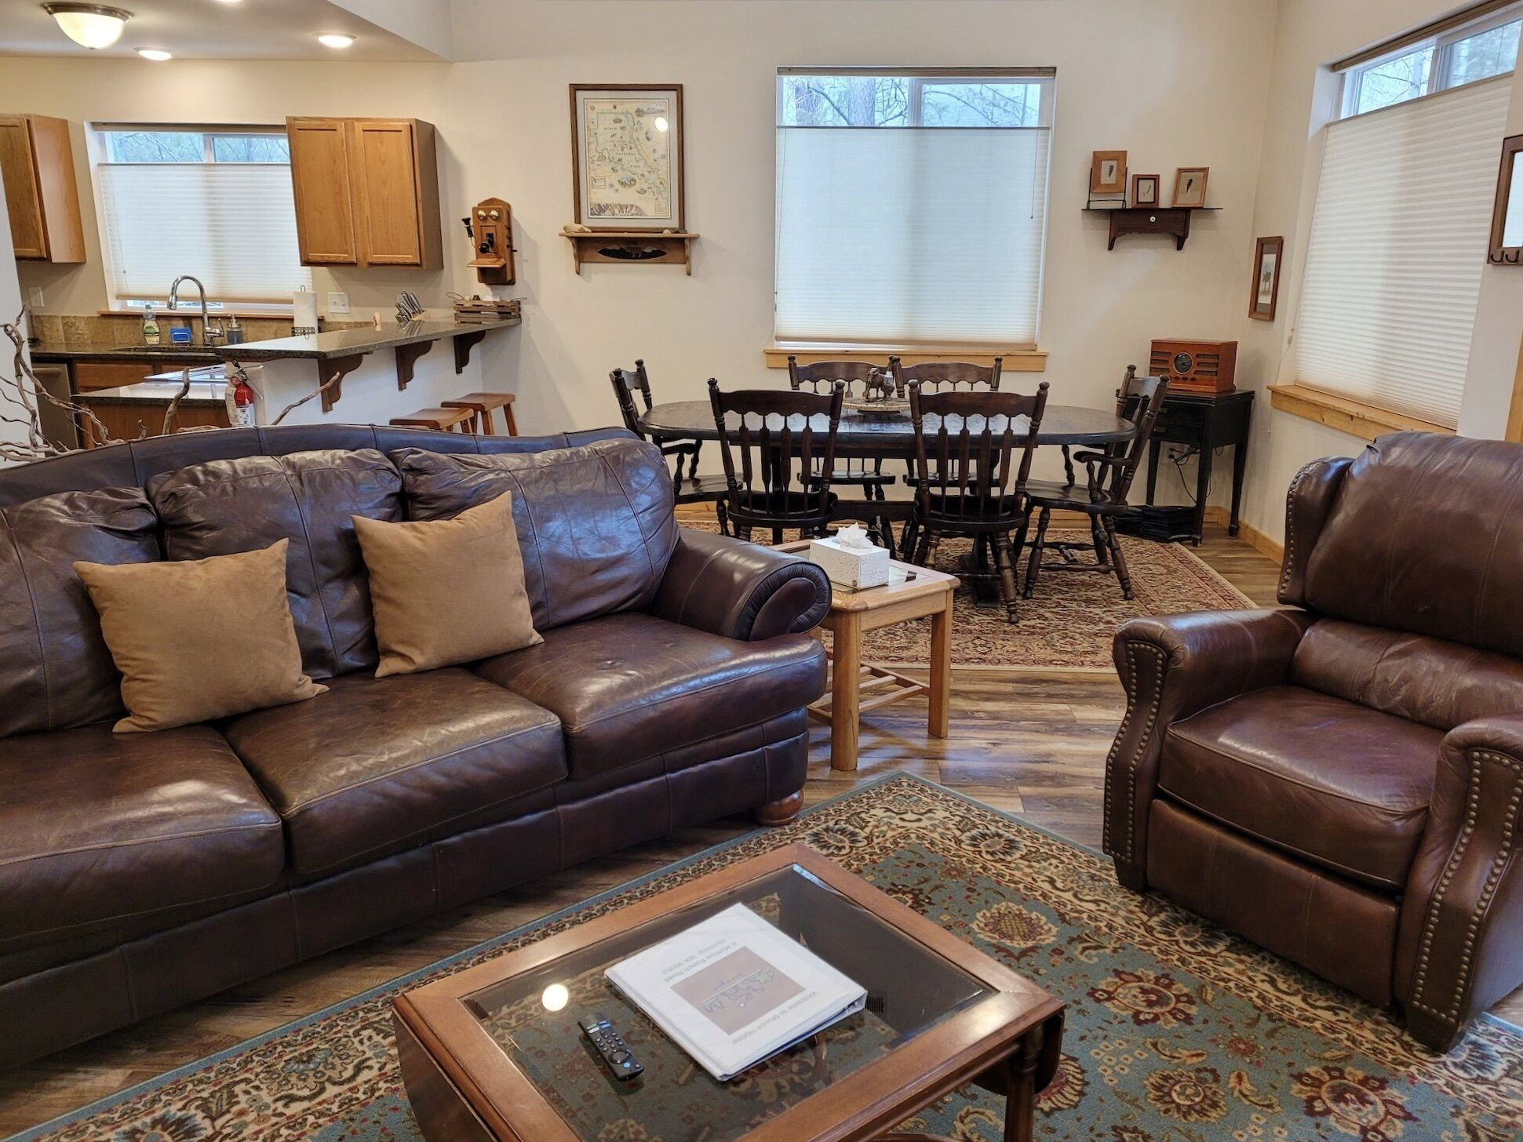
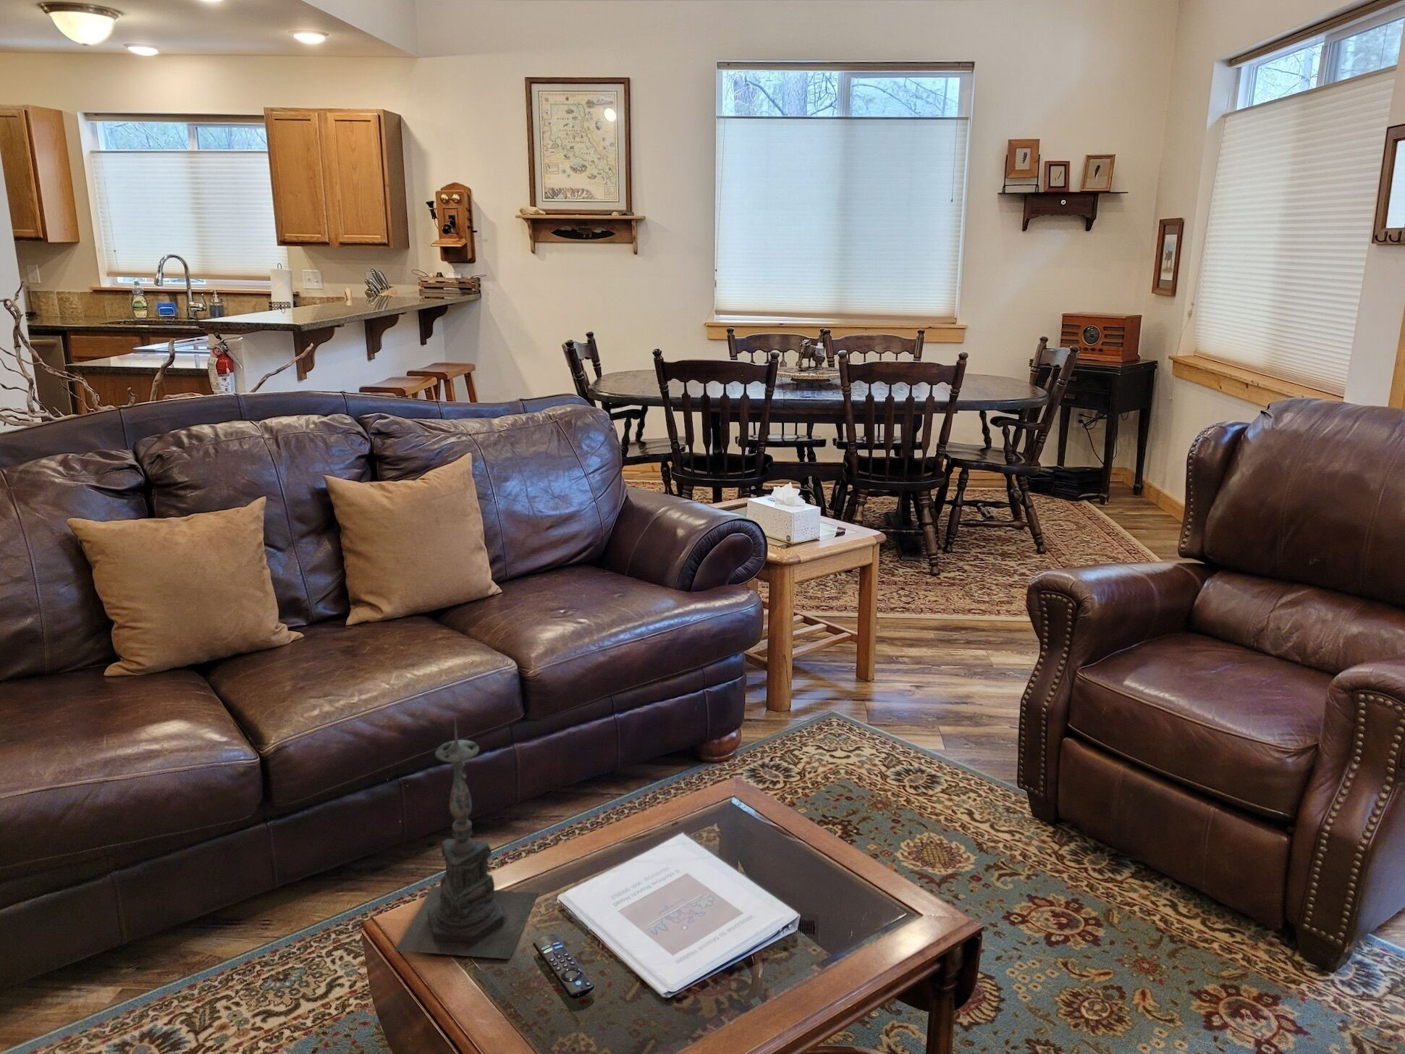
+ candle holder (463, 820)
